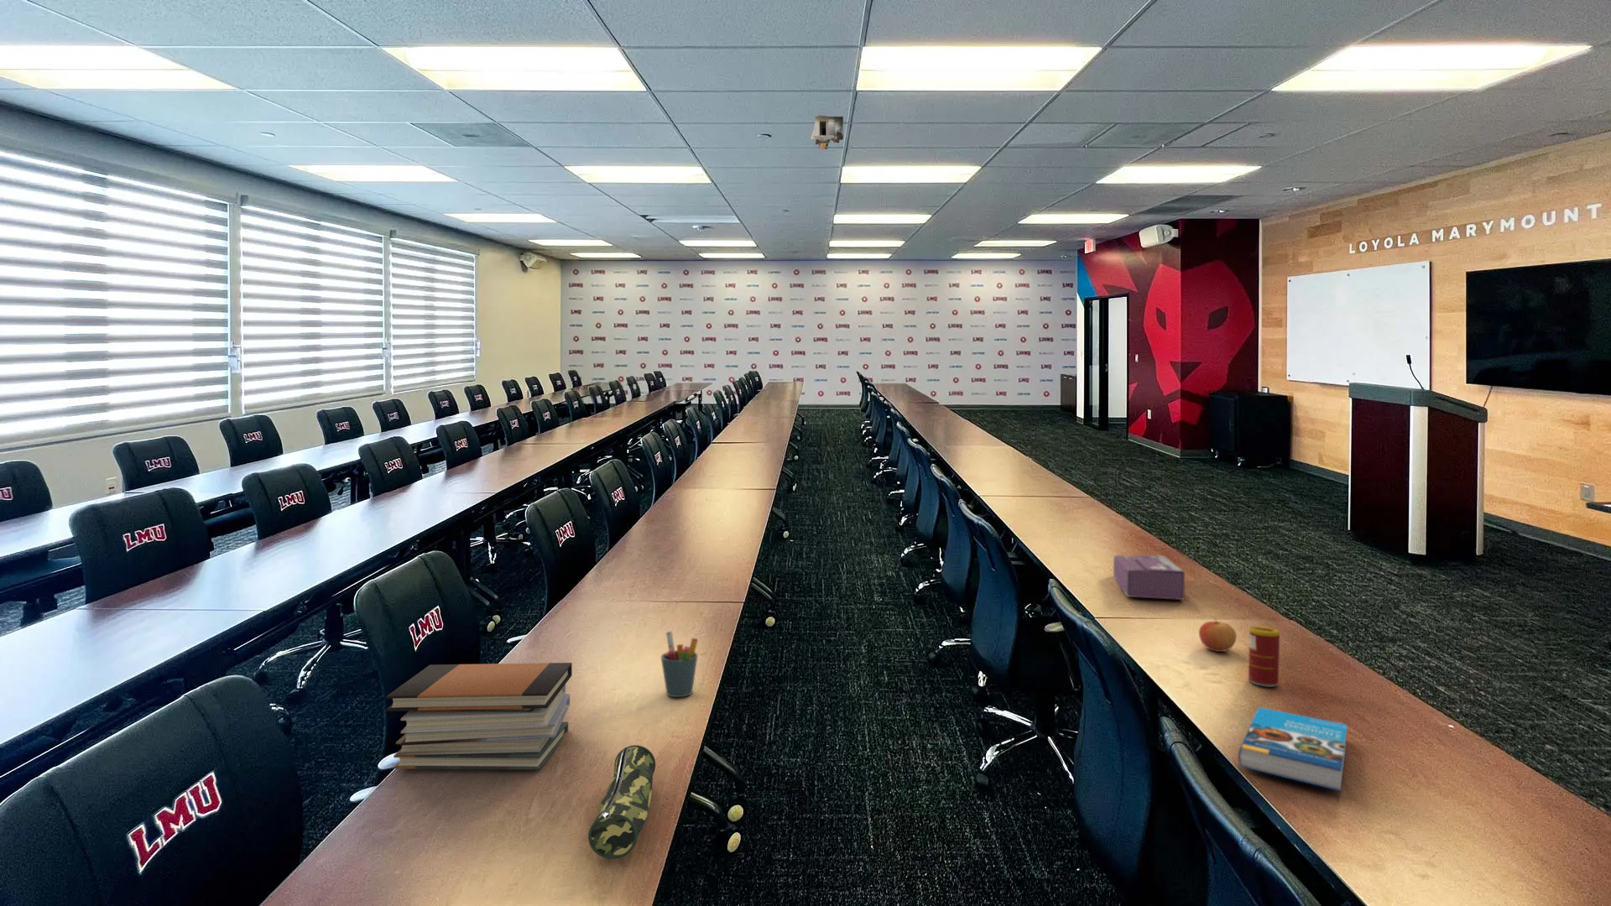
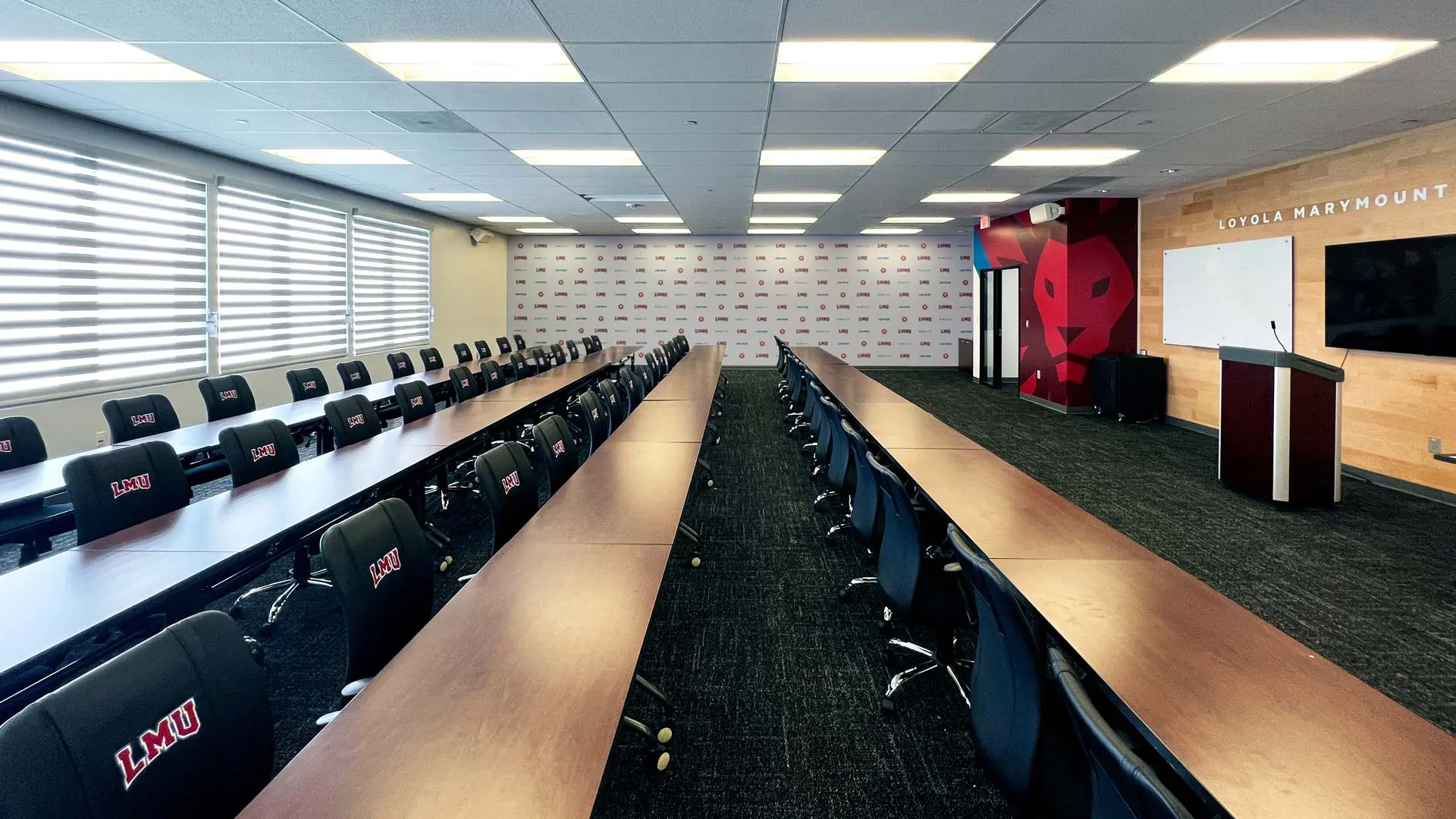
- tissue box (1146, 574)
- pencil case (625, 799)
- book stack (487, 714)
- beverage can (1264, 655)
- projector (827, 132)
- apple (1217, 634)
- book (1293, 744)
- pen holder (679, 664)
